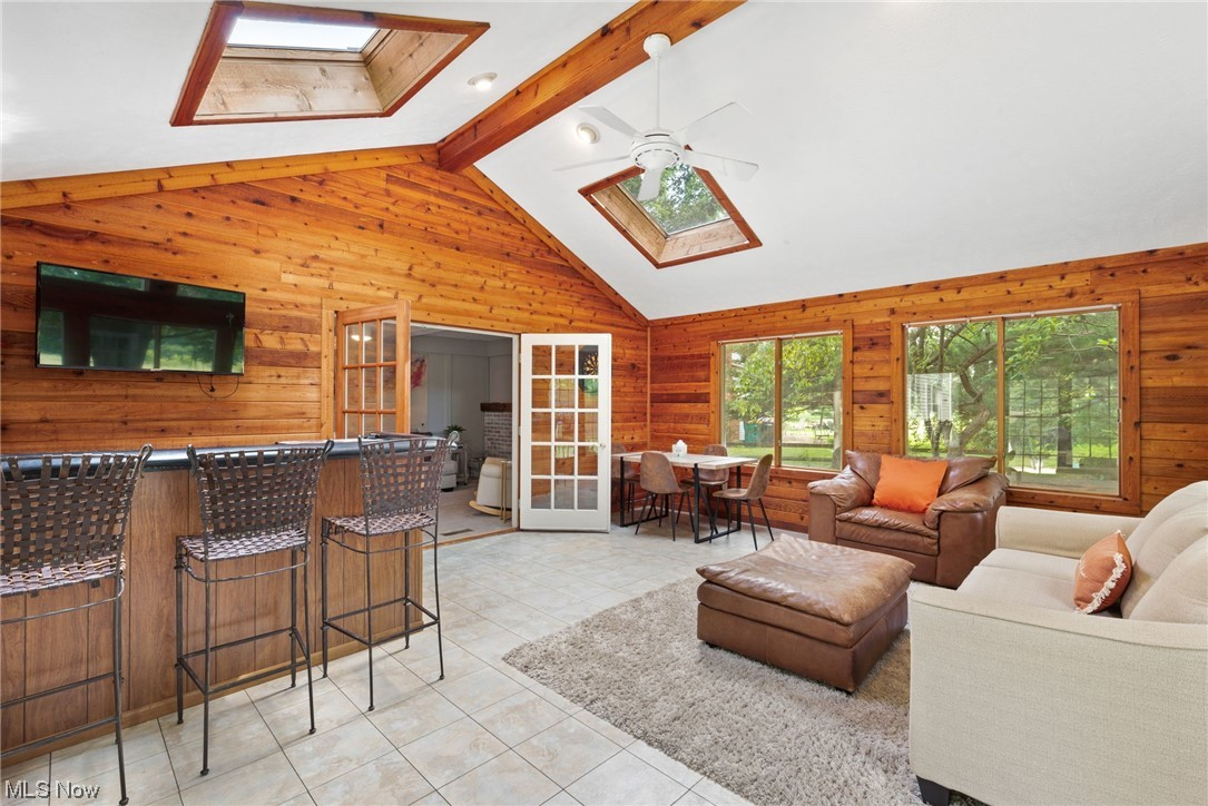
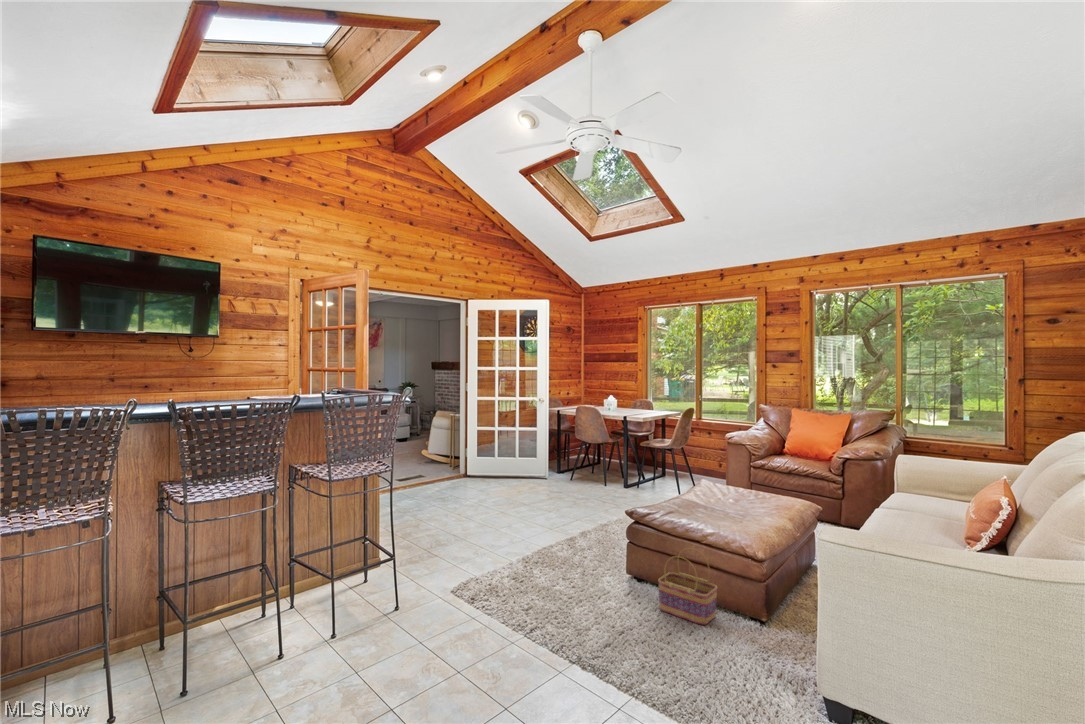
+ basket (687, 582)
